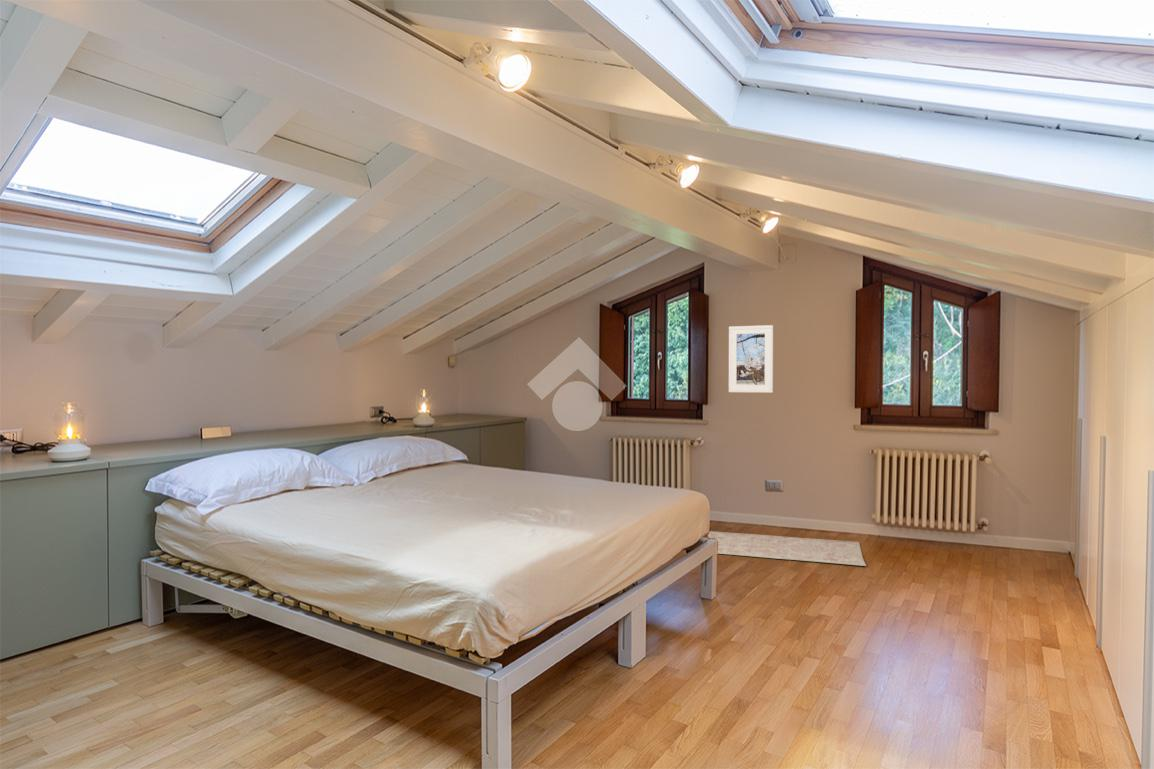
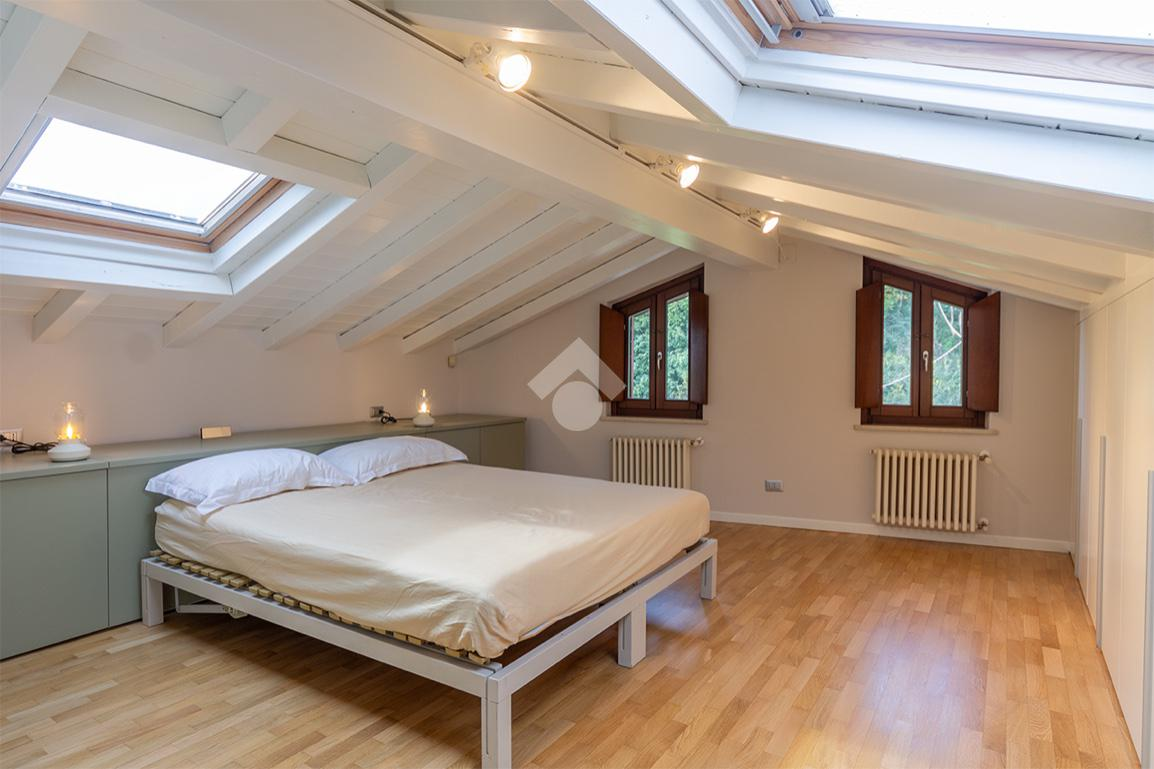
- rug (764, 545)
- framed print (750, 359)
